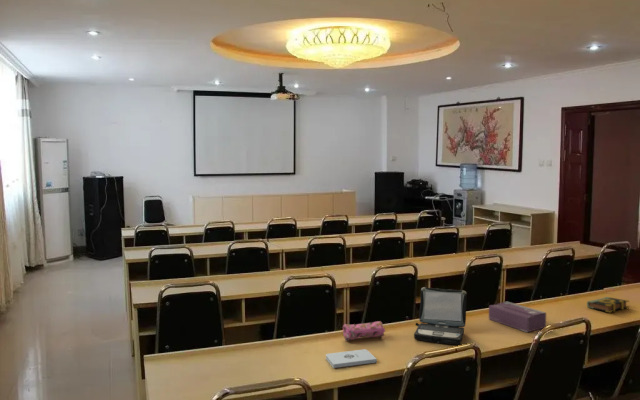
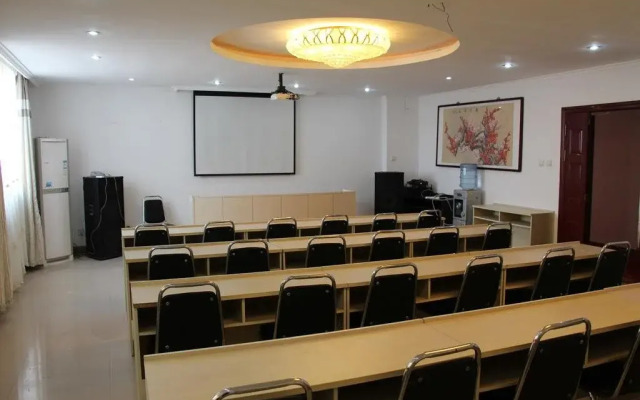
- laptop (439, 314)
- tissue box (516, 315)
- pencil case (363, 330)
- book (609, 303)
- notepad (350, 358)
